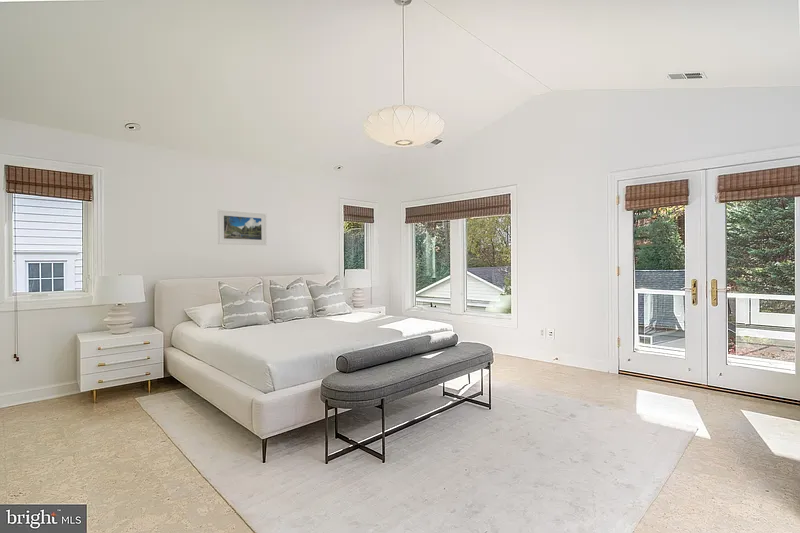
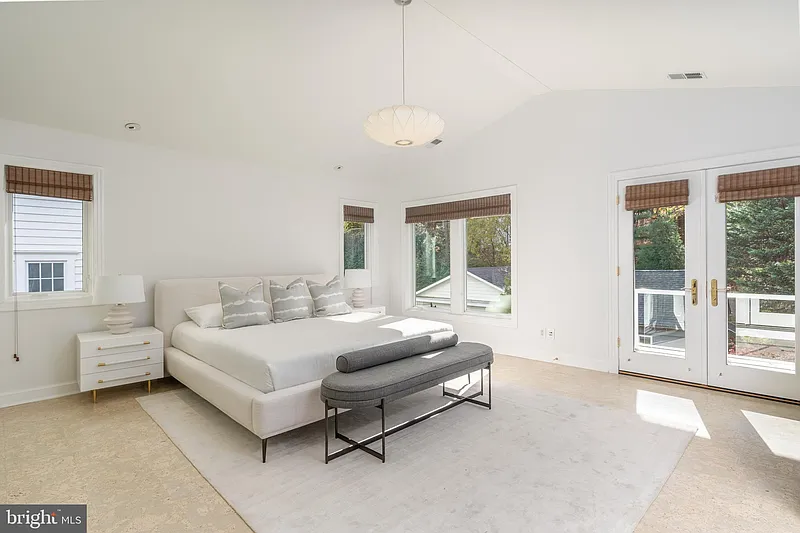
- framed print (243, 228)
